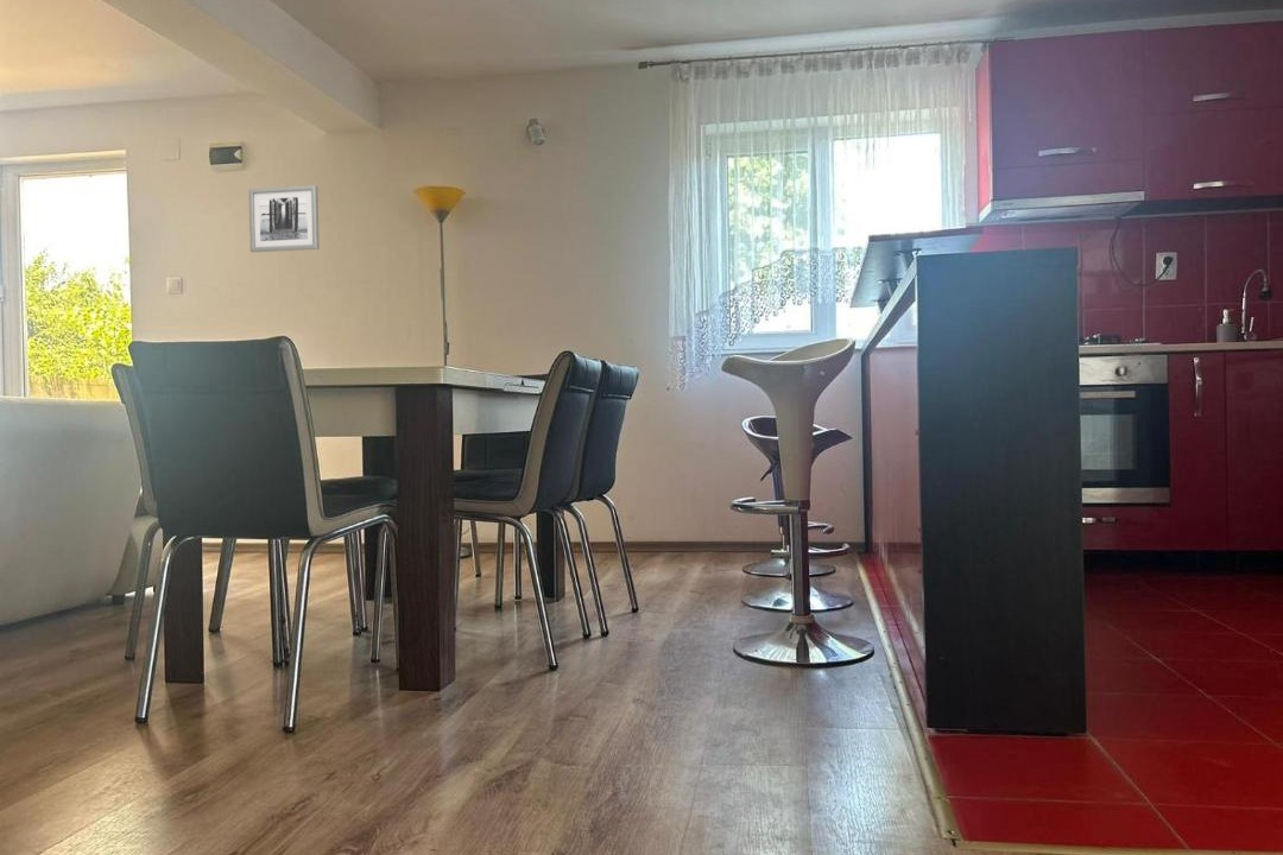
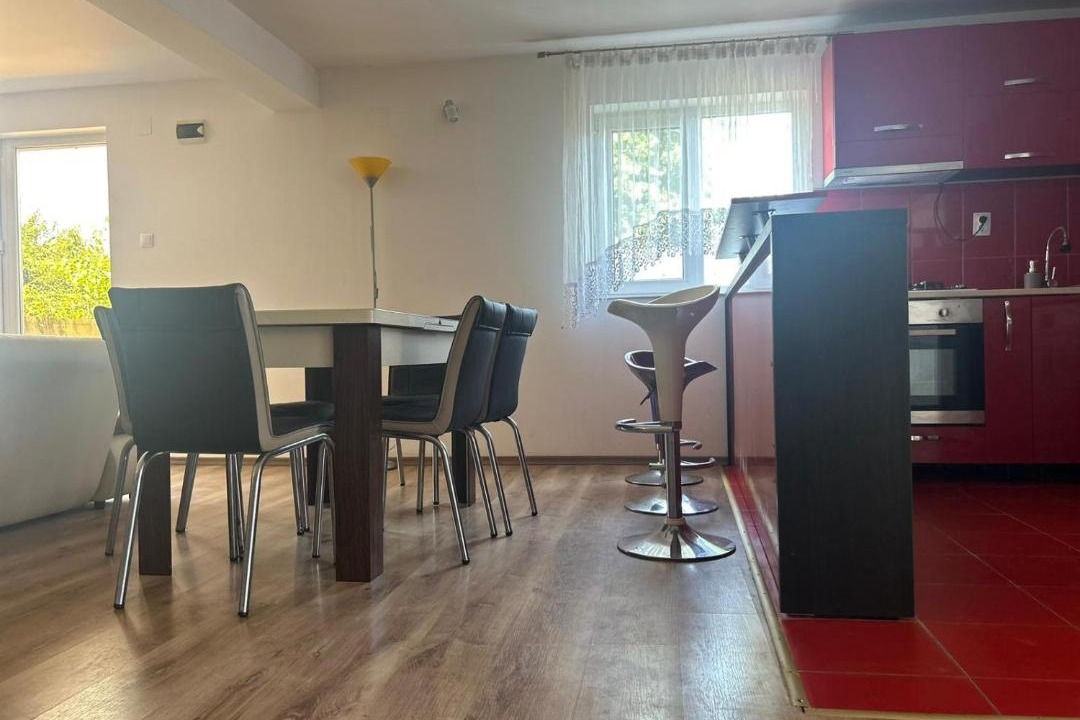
- wall art (283, 218)
